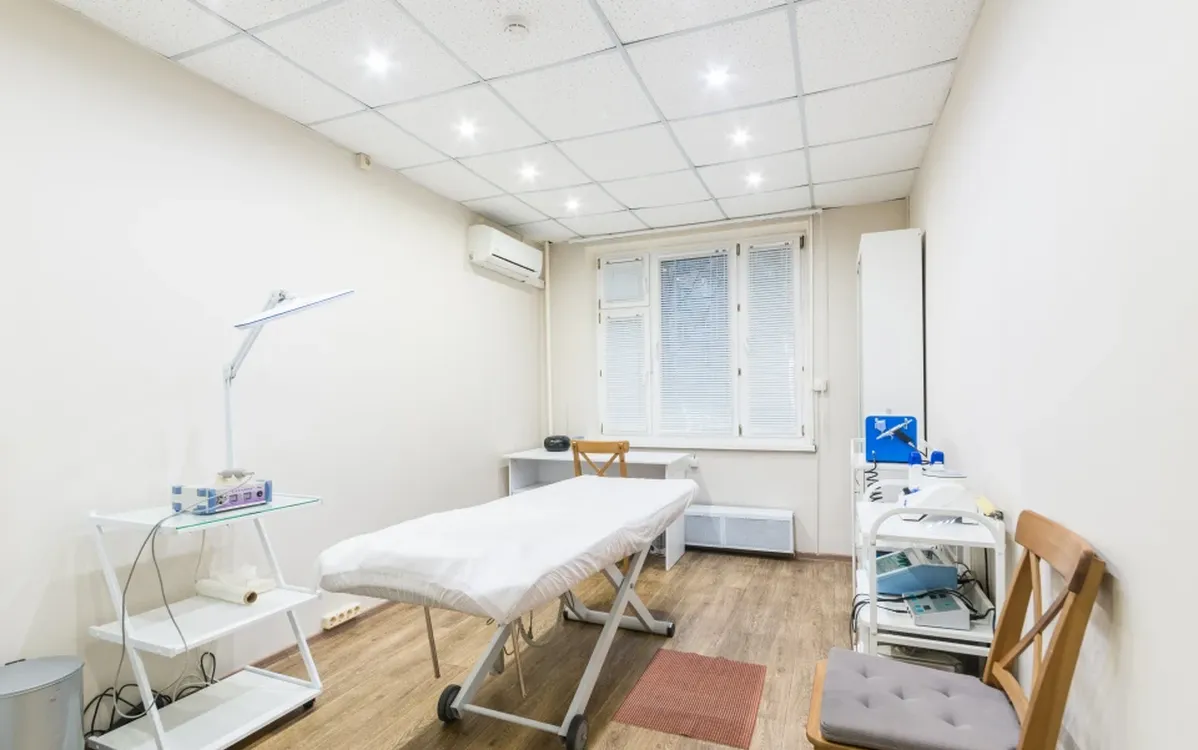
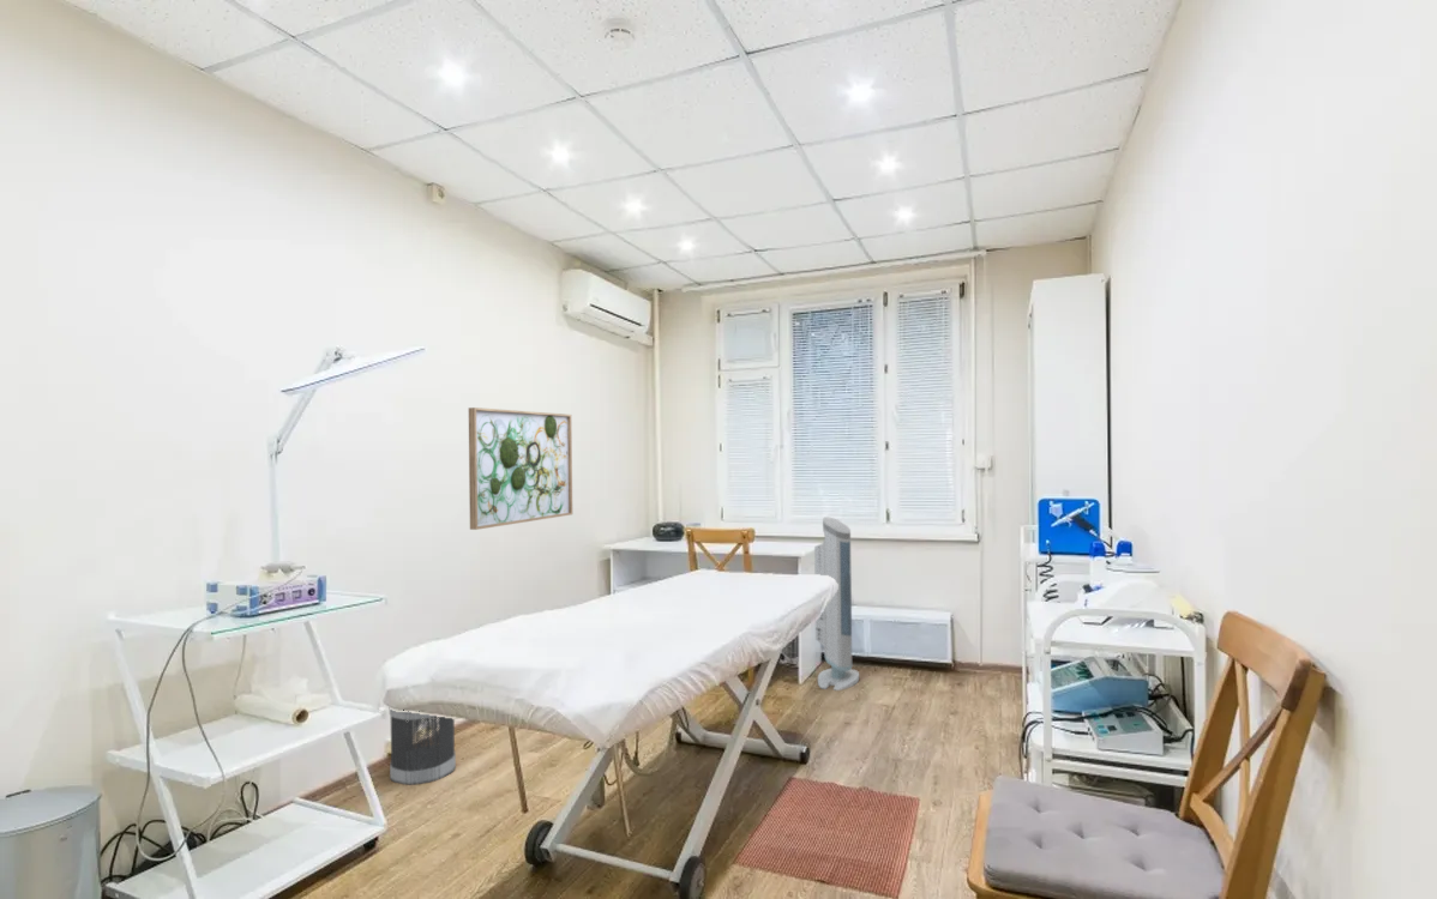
+ wall art (527, 466)
+ air purifier (836, 598)
+ wastebasket (423, 736)
